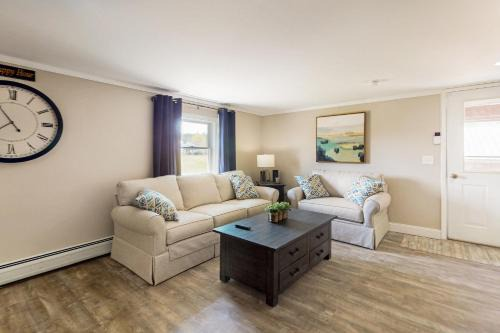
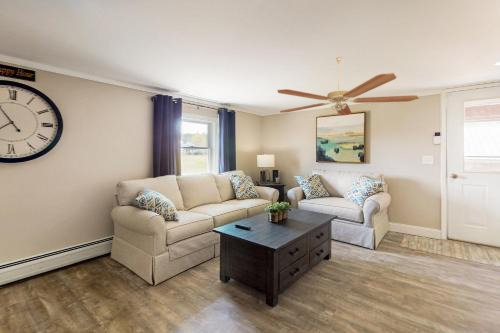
+ ceiling fan (338, 85)
